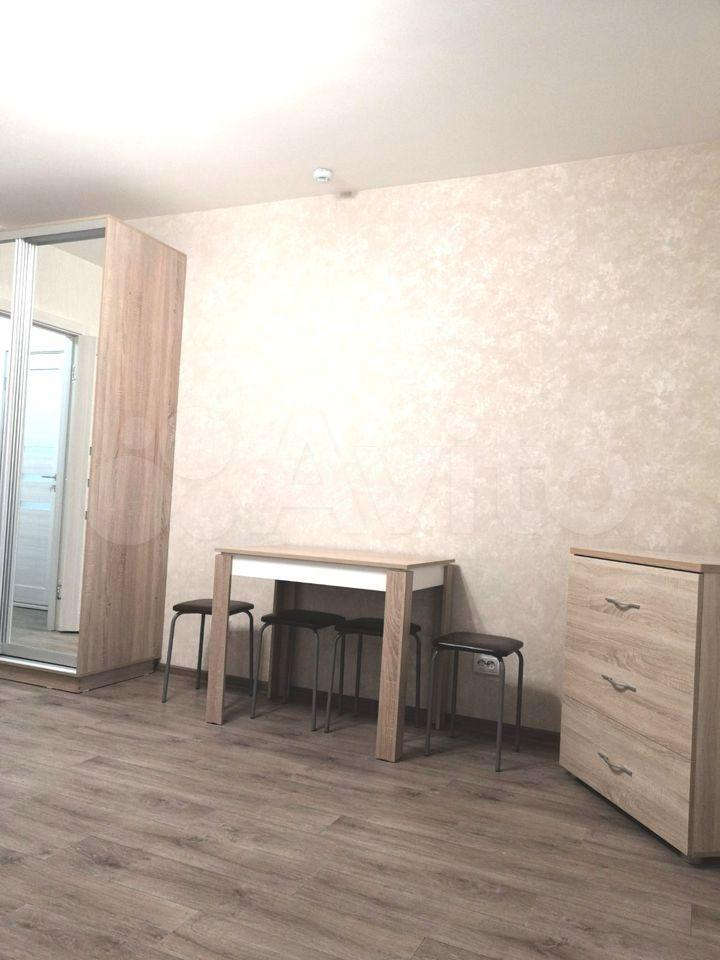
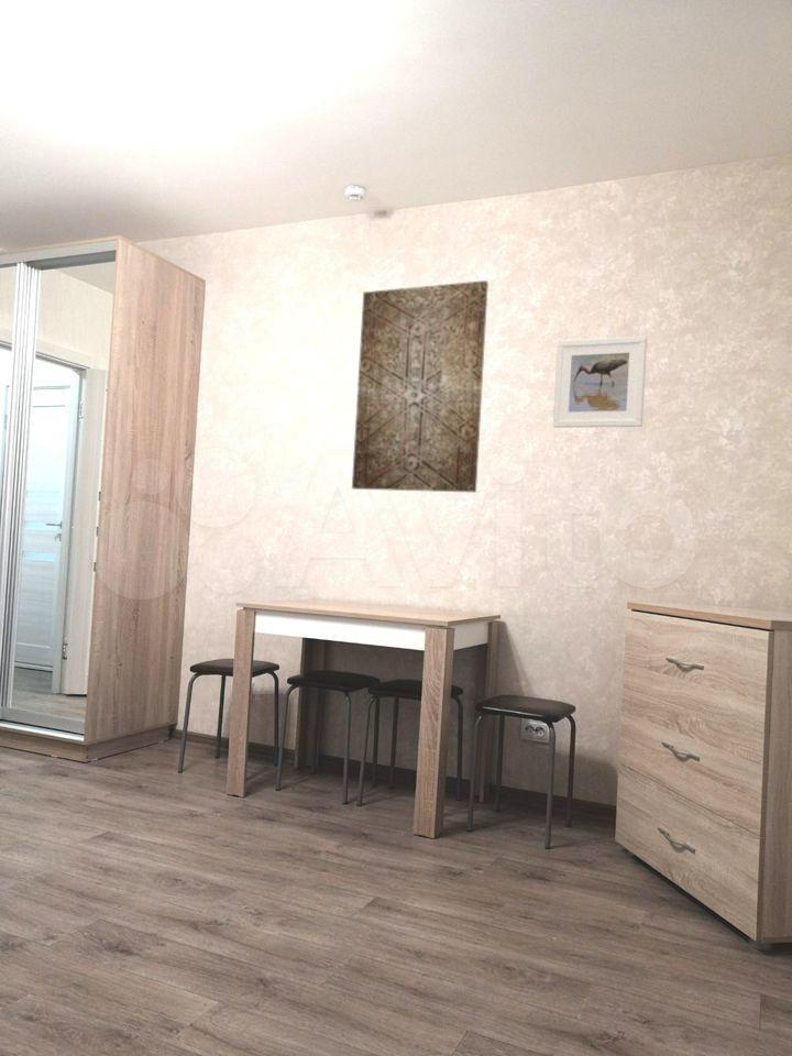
+ wall art (417, 388)
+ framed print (598, 383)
